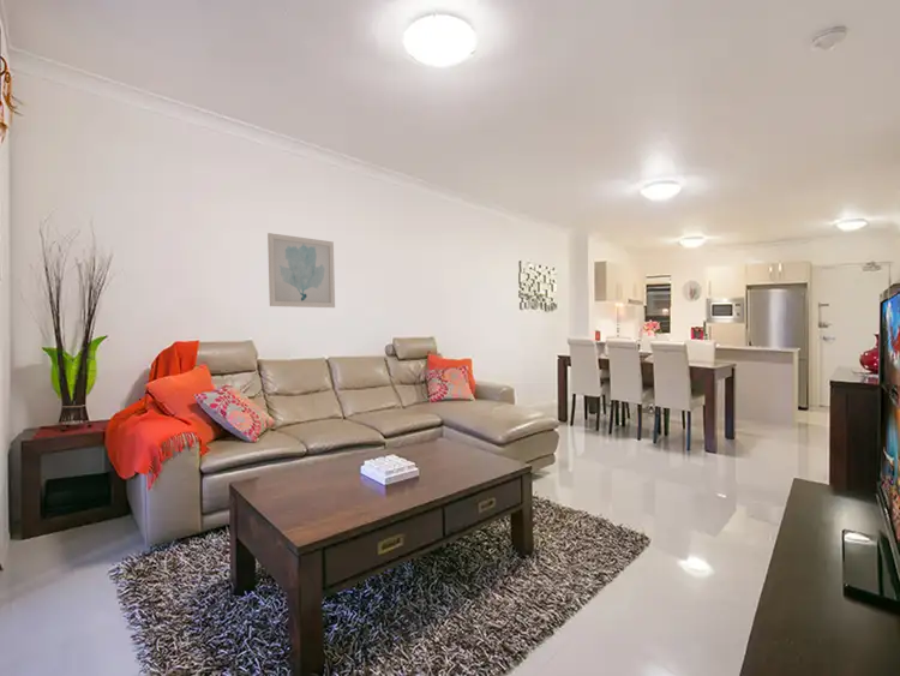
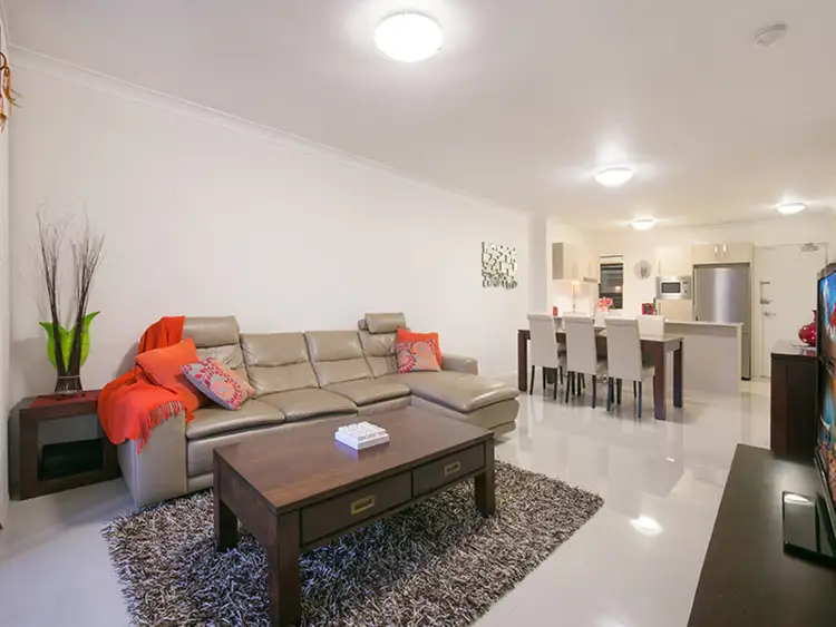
- wall art (302, 271)
